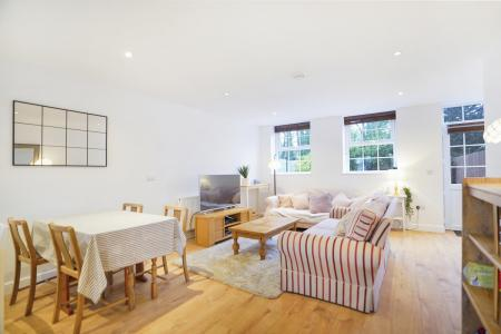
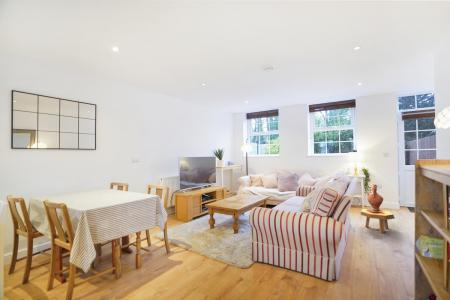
+ footstool (376, 218)
+ lidded ewer (374, 197)
